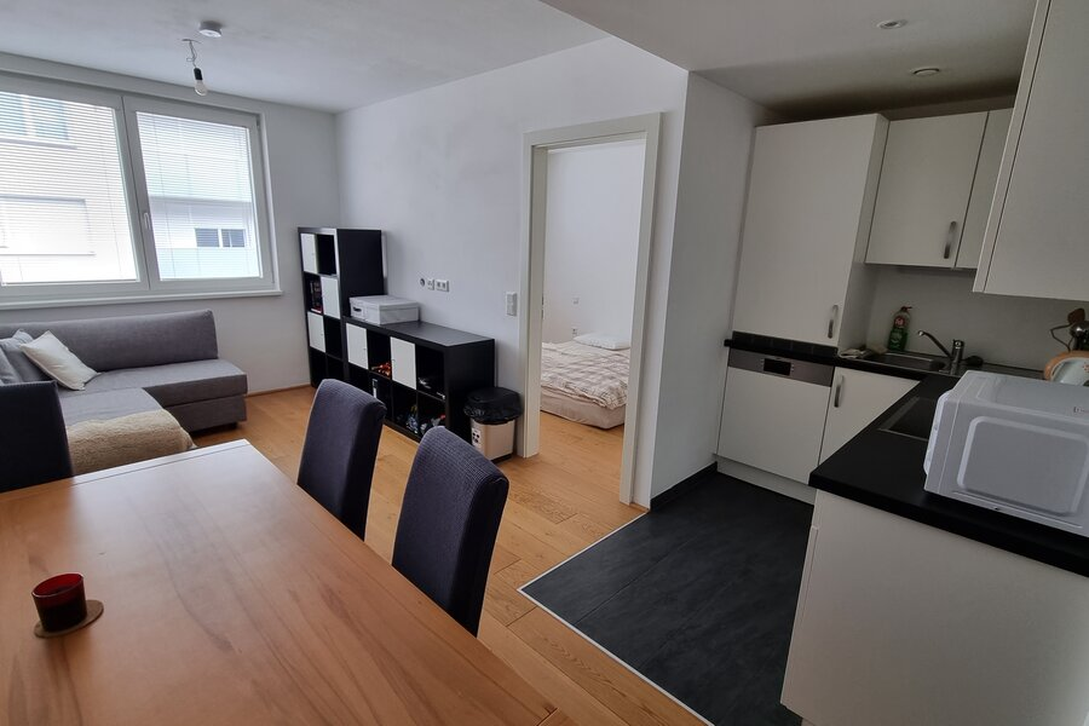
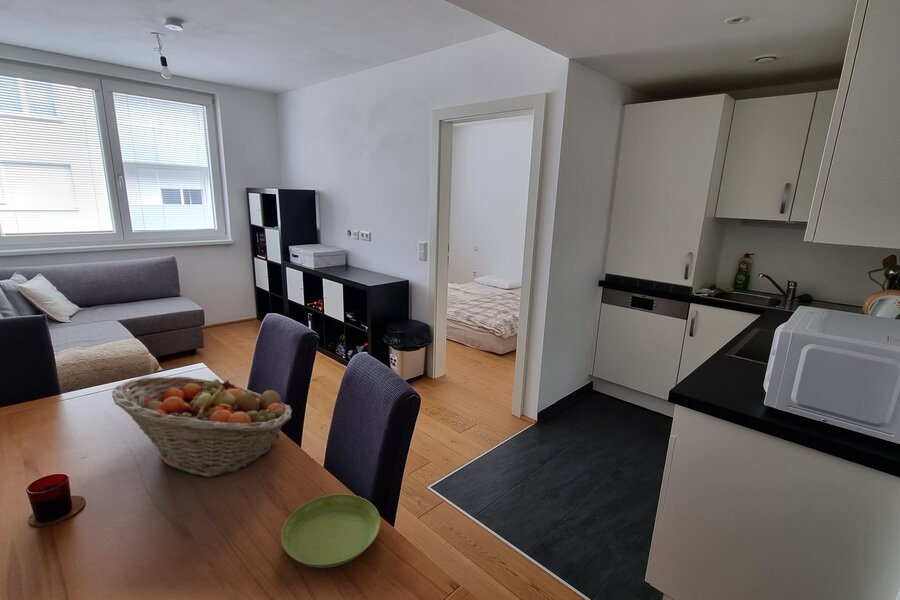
+ saucer (332, 531)
+ fruit basket (208, 413)
